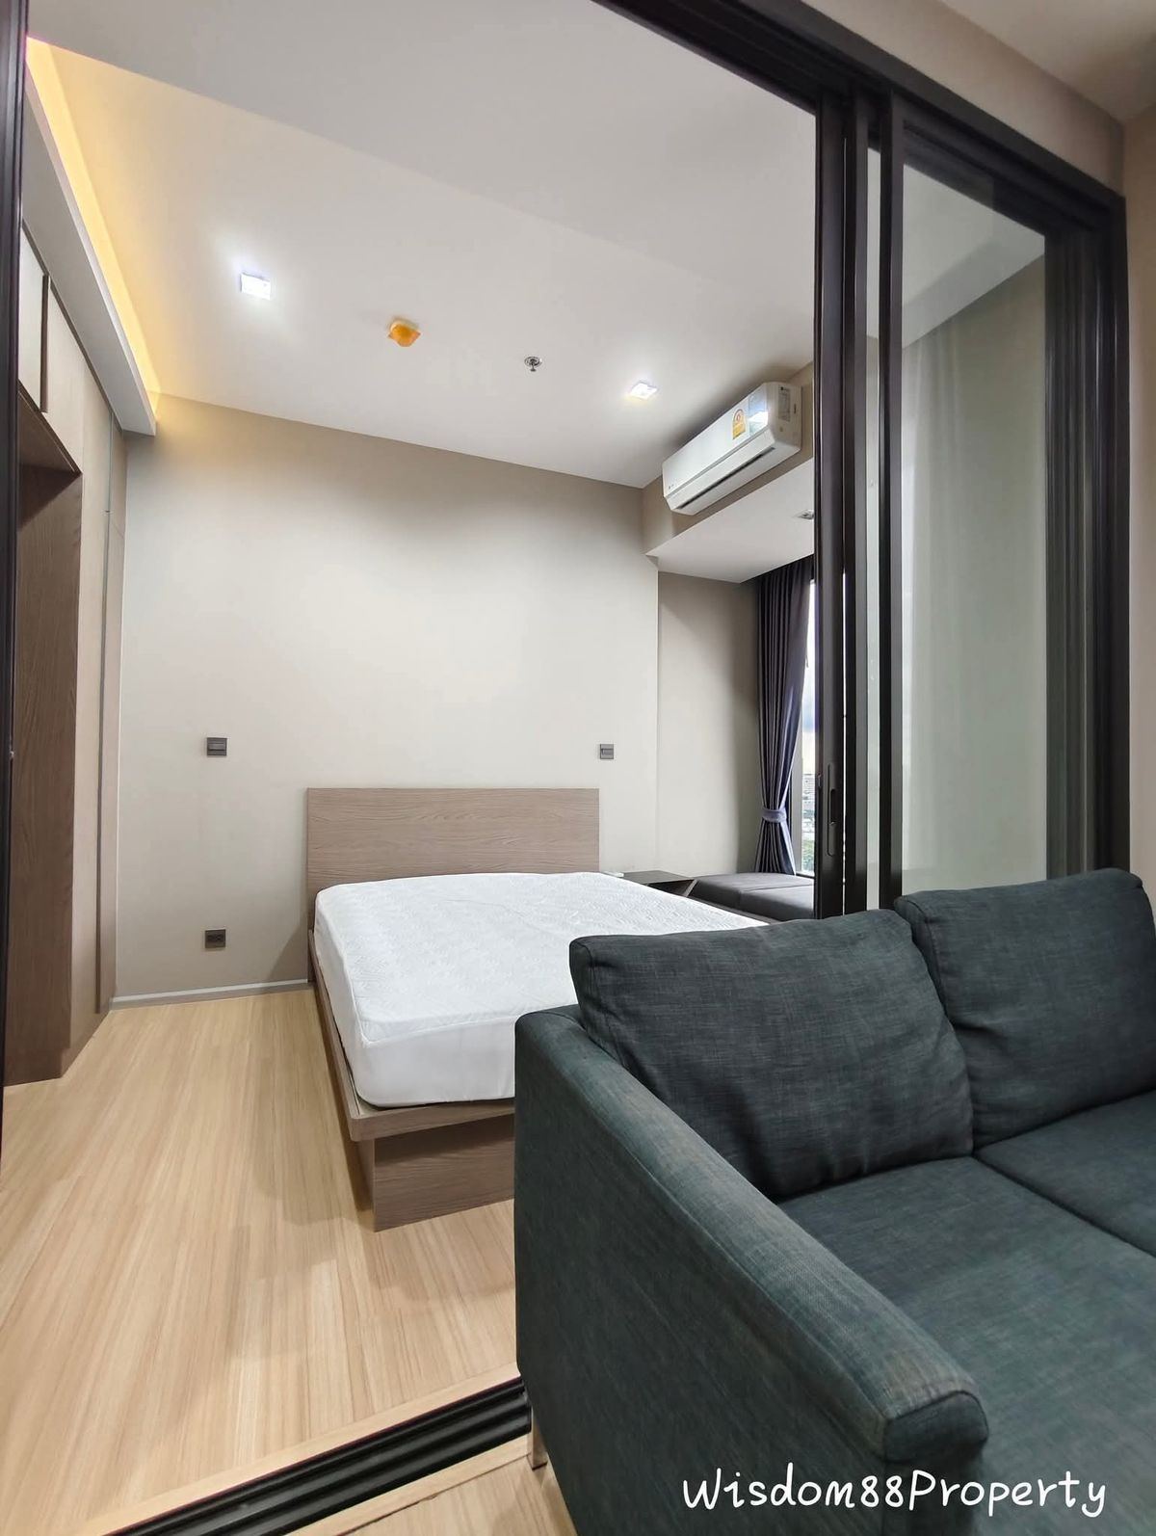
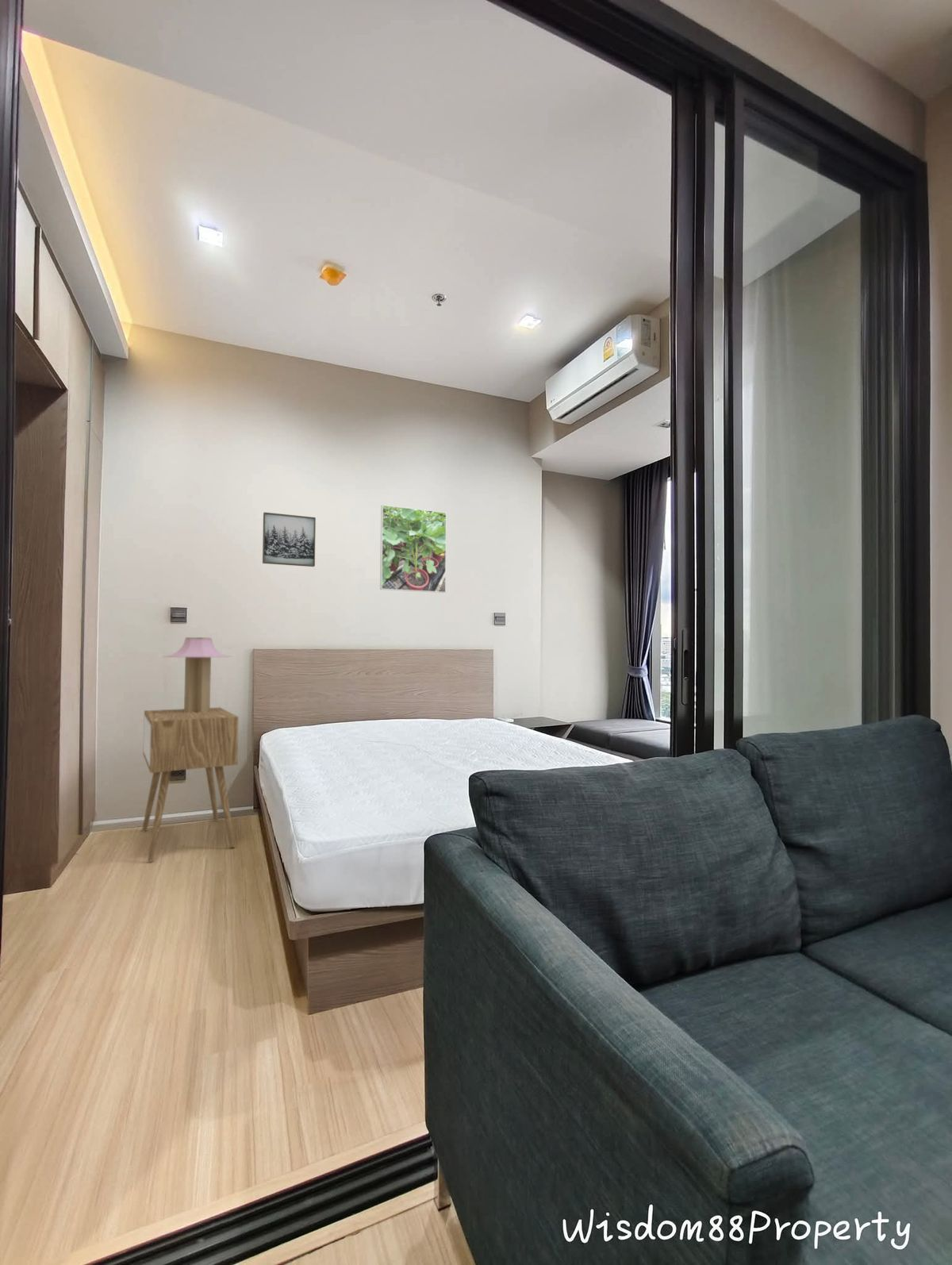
+ wall art (289, 540)
+ nightstand (187, 769)
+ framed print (413, 550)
+ table lamp (203, 674)
